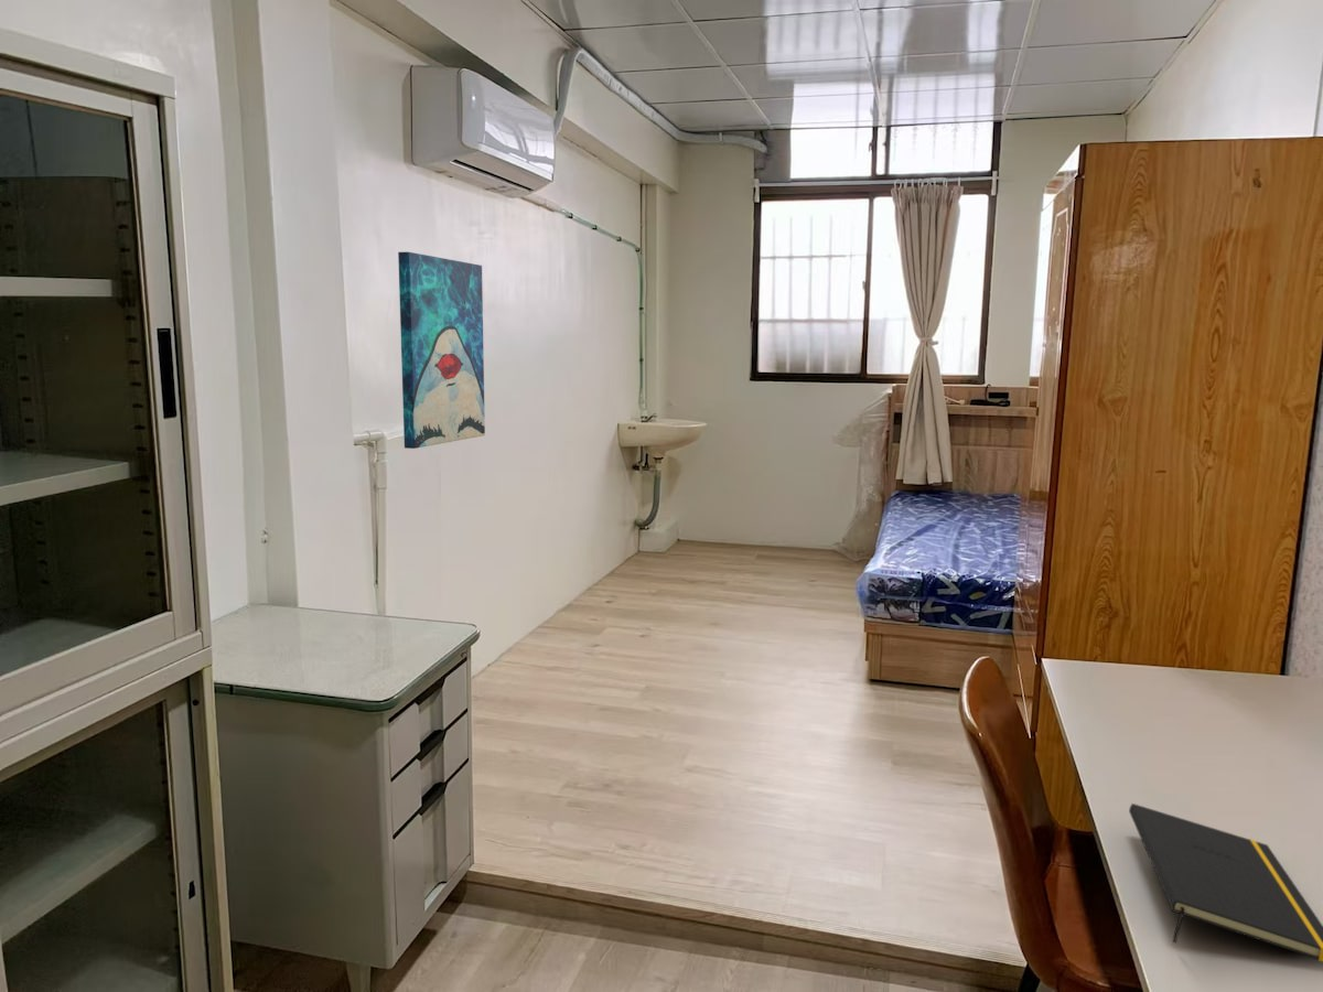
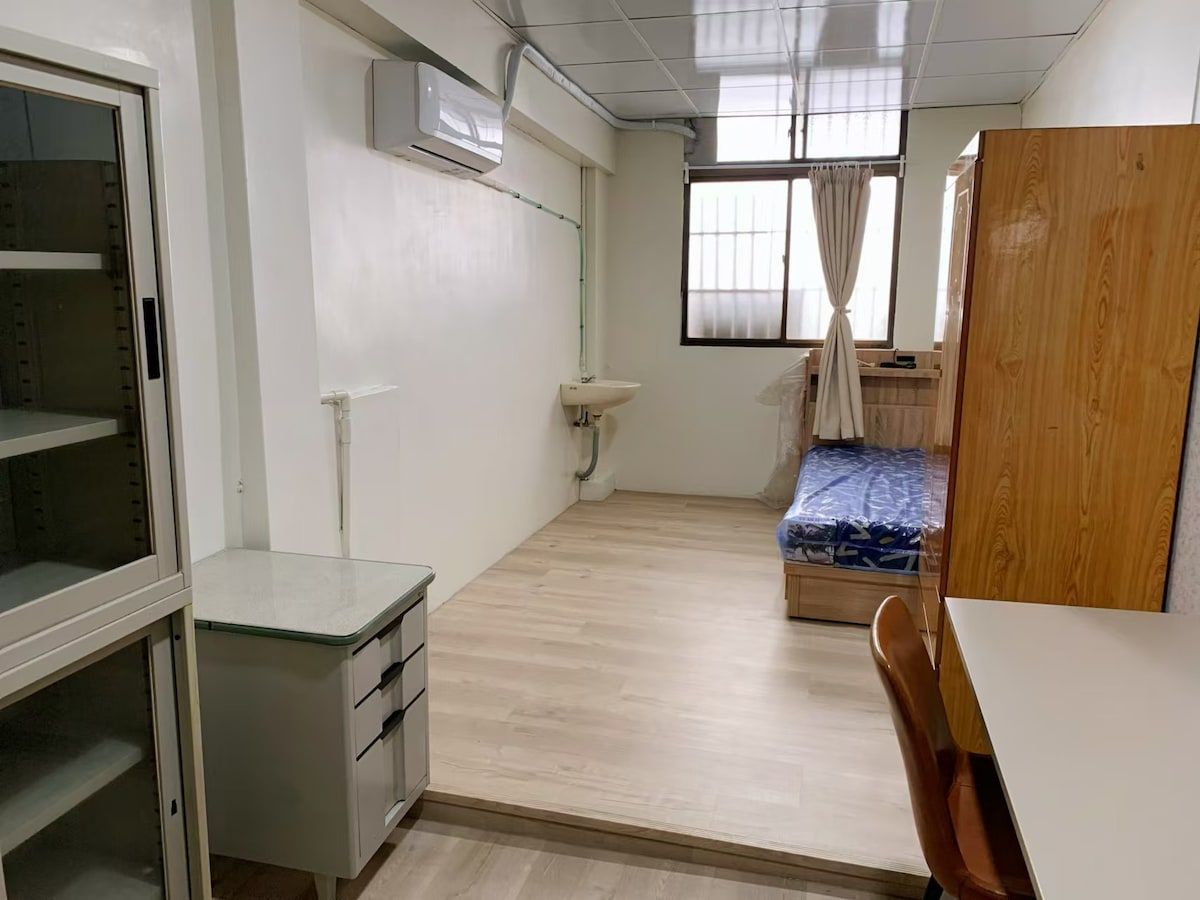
- wall art (445, 352)
- notepad (1223, 875)
